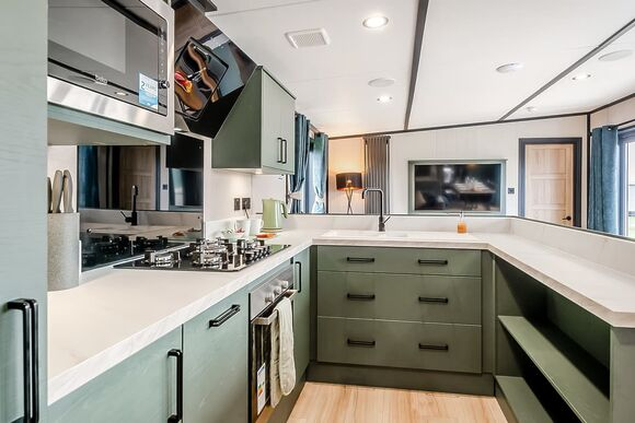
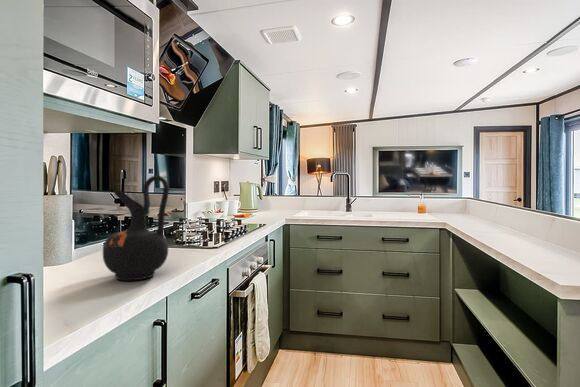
+ ceramic jug (136, 226)
